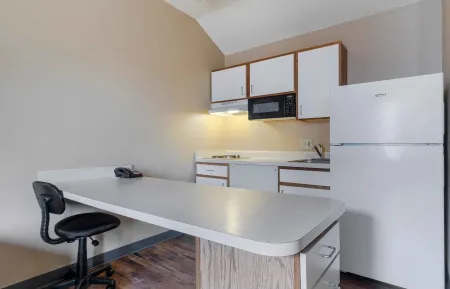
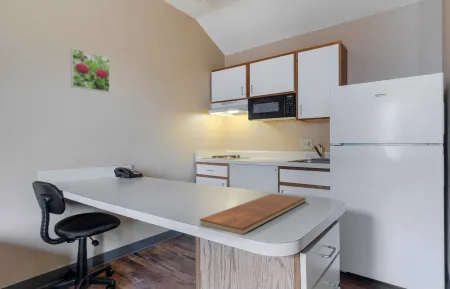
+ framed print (91, 71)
+ chopping board (261, 208)
